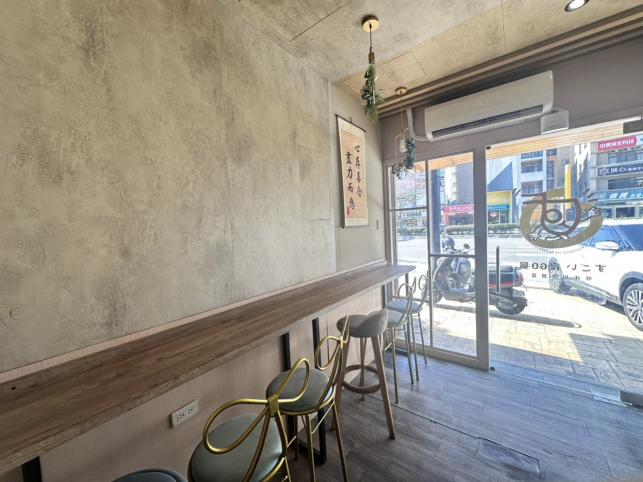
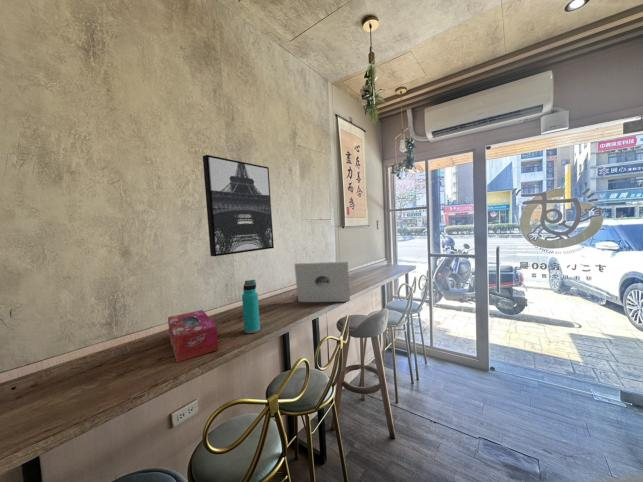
+ water bottle (250, 305)
+ laptop (324, 278)
+ wall art (242, 207)
+ tissue box (191, 332)
